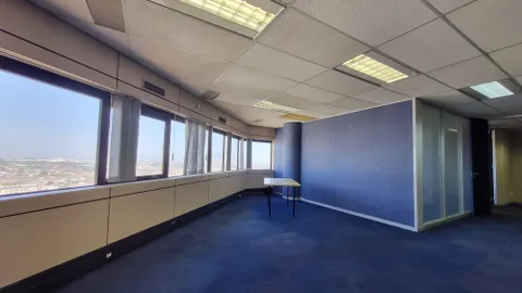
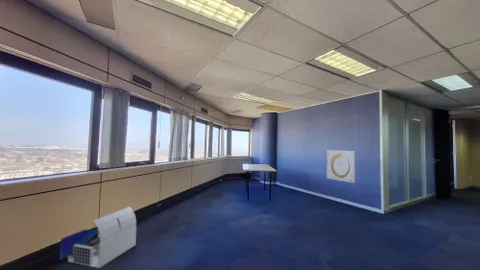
+ wall art (340, 165)
+ storage box (101, 231)
